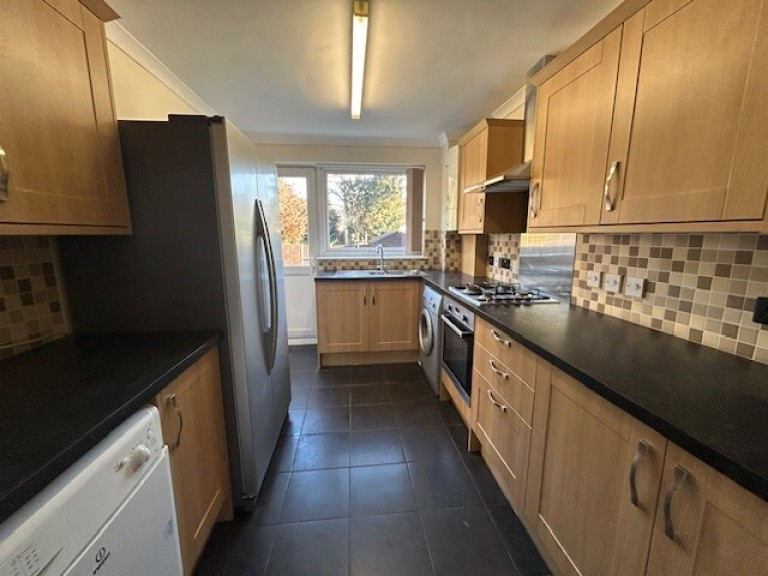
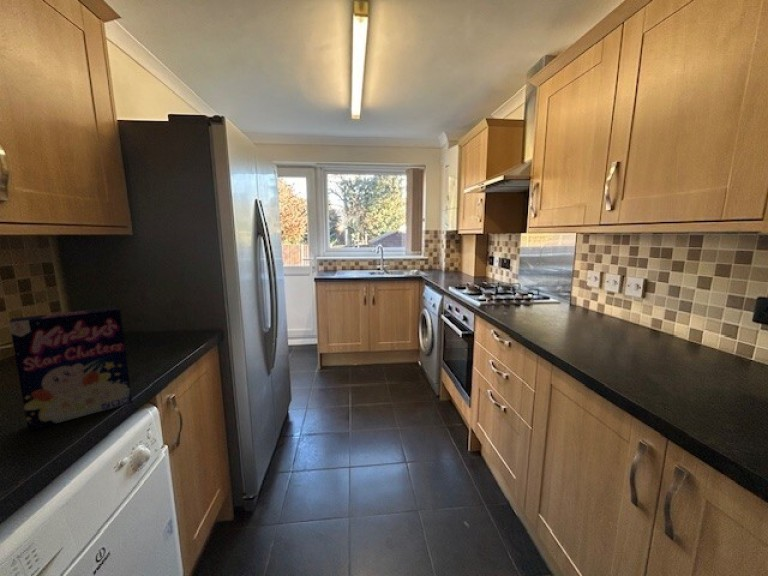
+ cereal box (77, 363)
